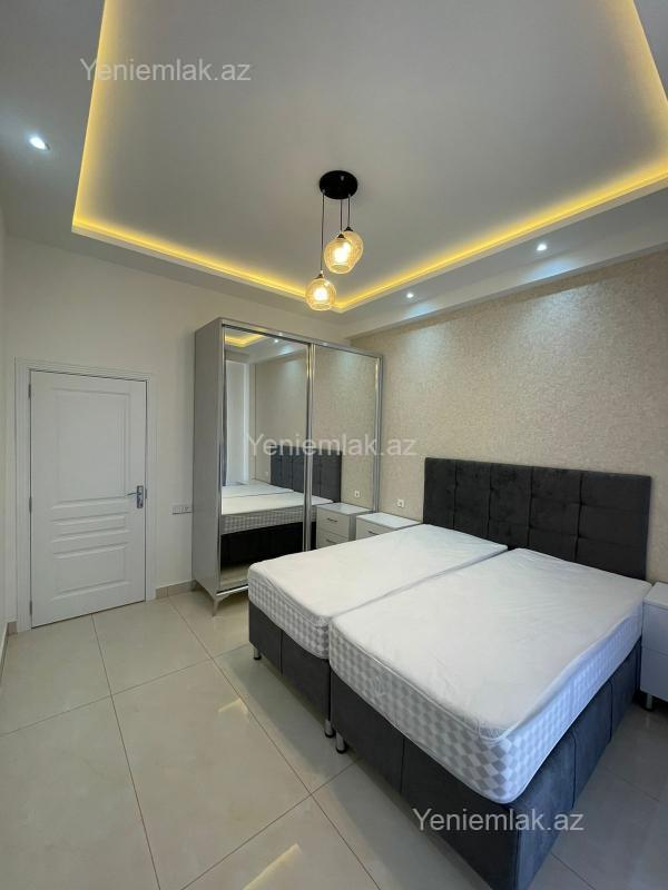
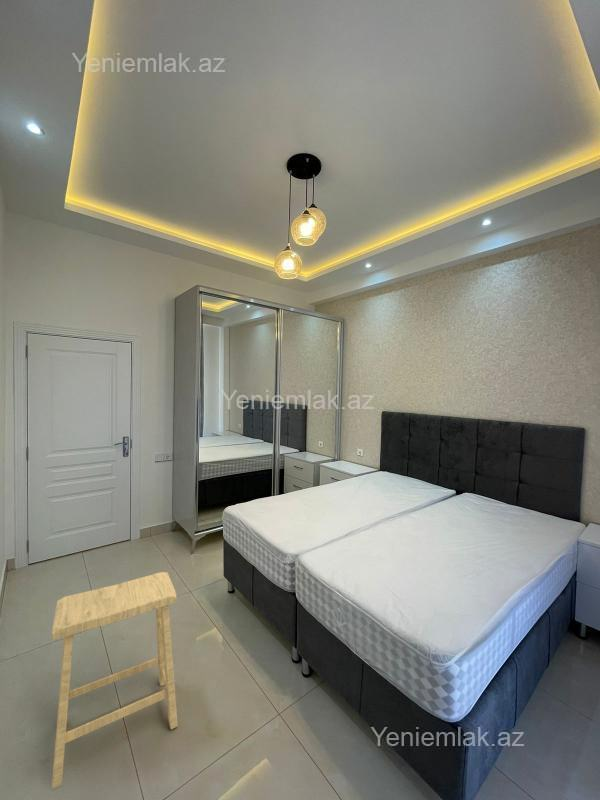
+ stool (123, 670)
